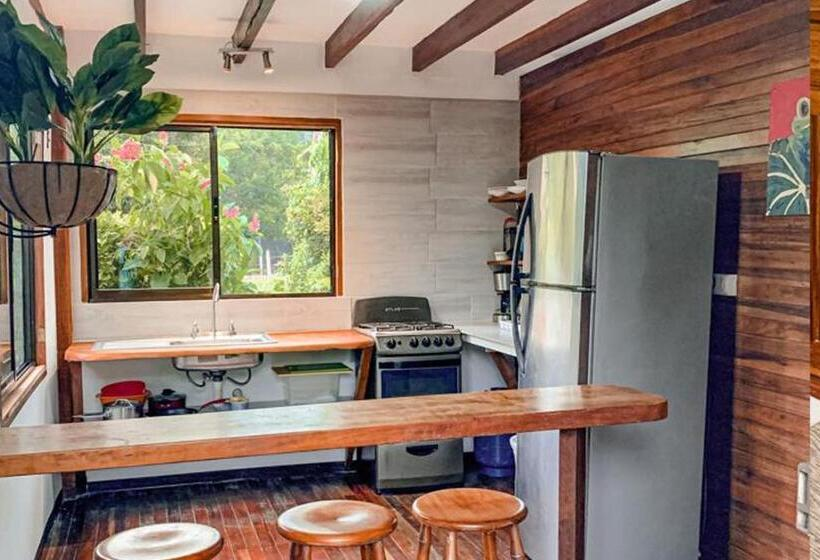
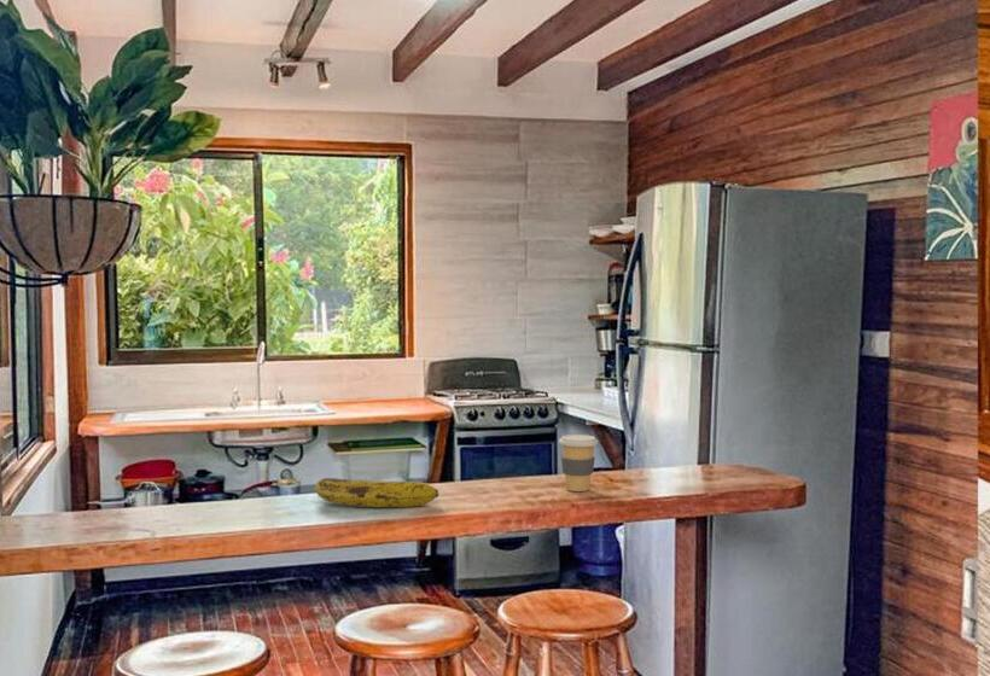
+ coffee cup (577, 462)
+ fruit (375, 488)
